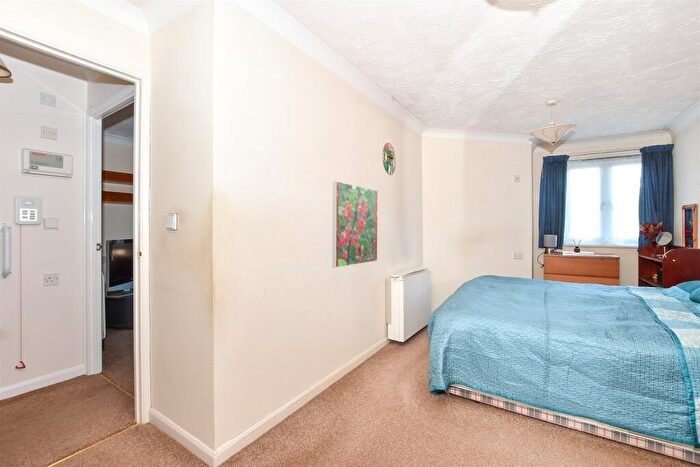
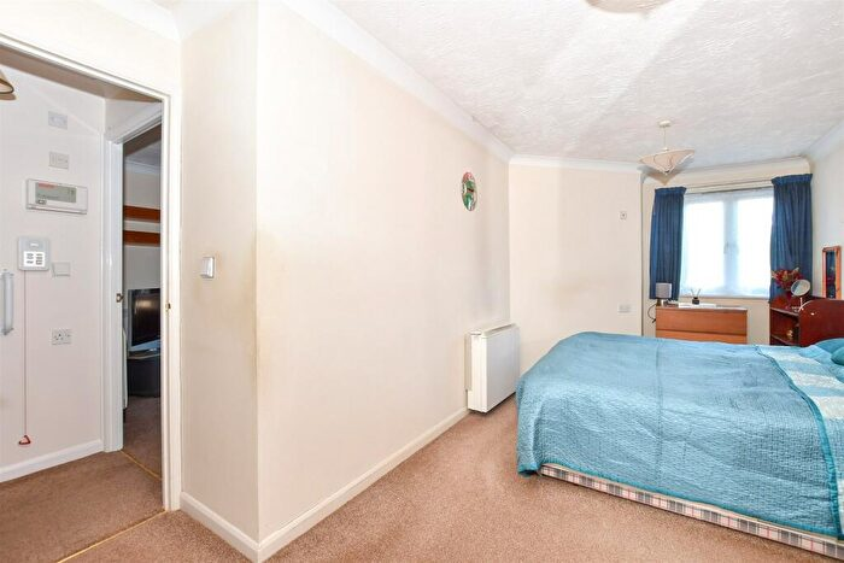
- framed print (357, 225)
